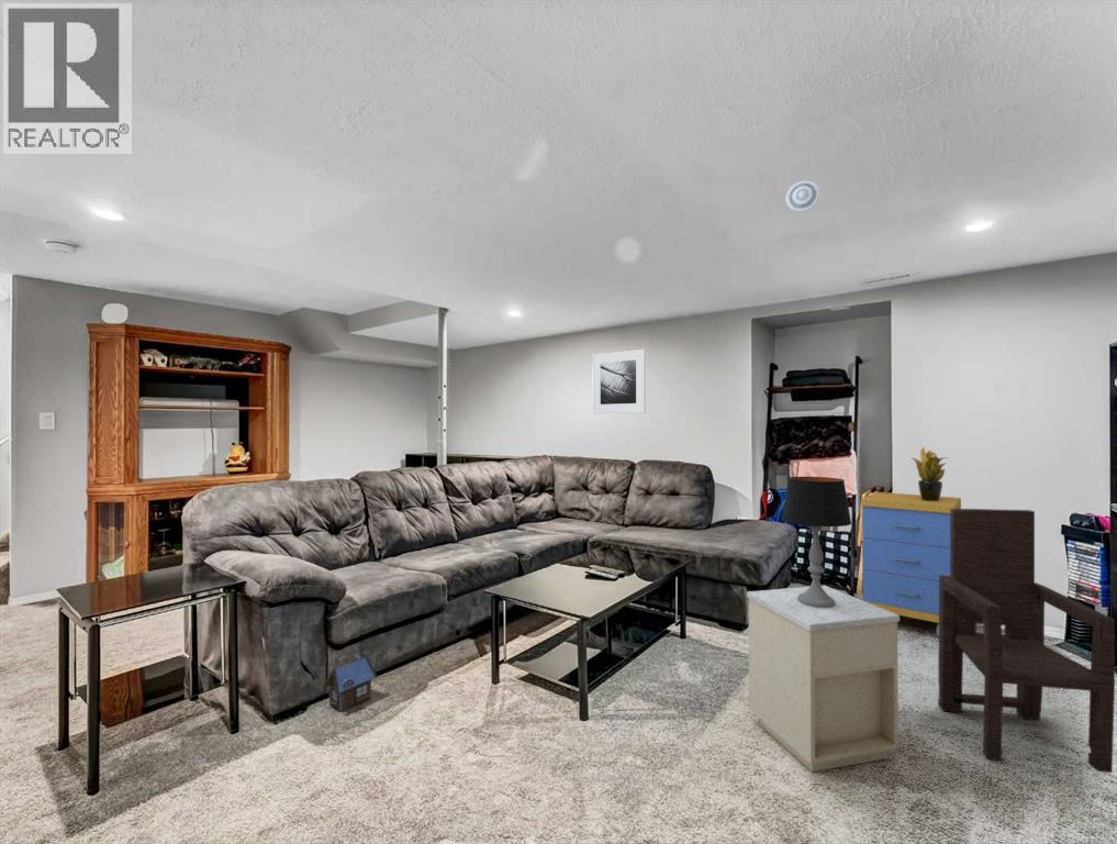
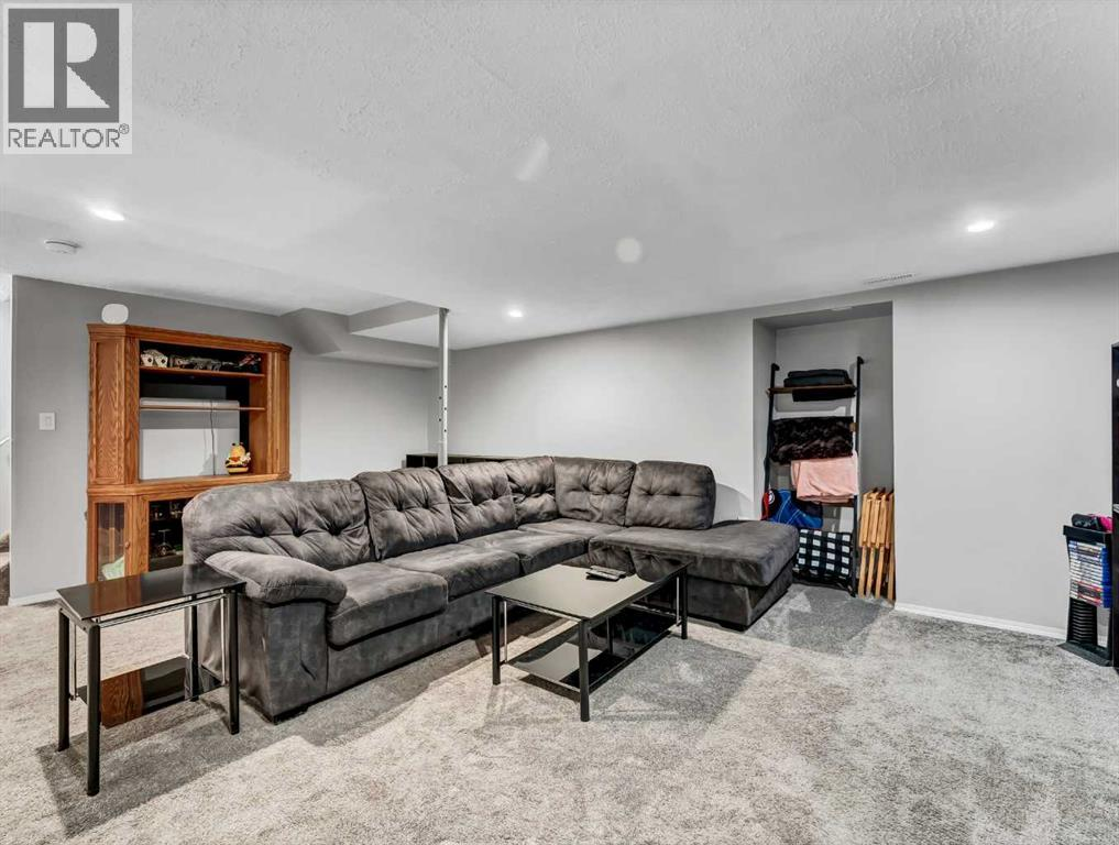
- toy house (350, 679)
- potted plant (931, 471)
- smoke detector (802, 195)
- storage cabinet (912, 559)
- armchair (1015, 625)
- table lamp (815, 540)
- nightstand (818, 670)
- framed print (617, 382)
